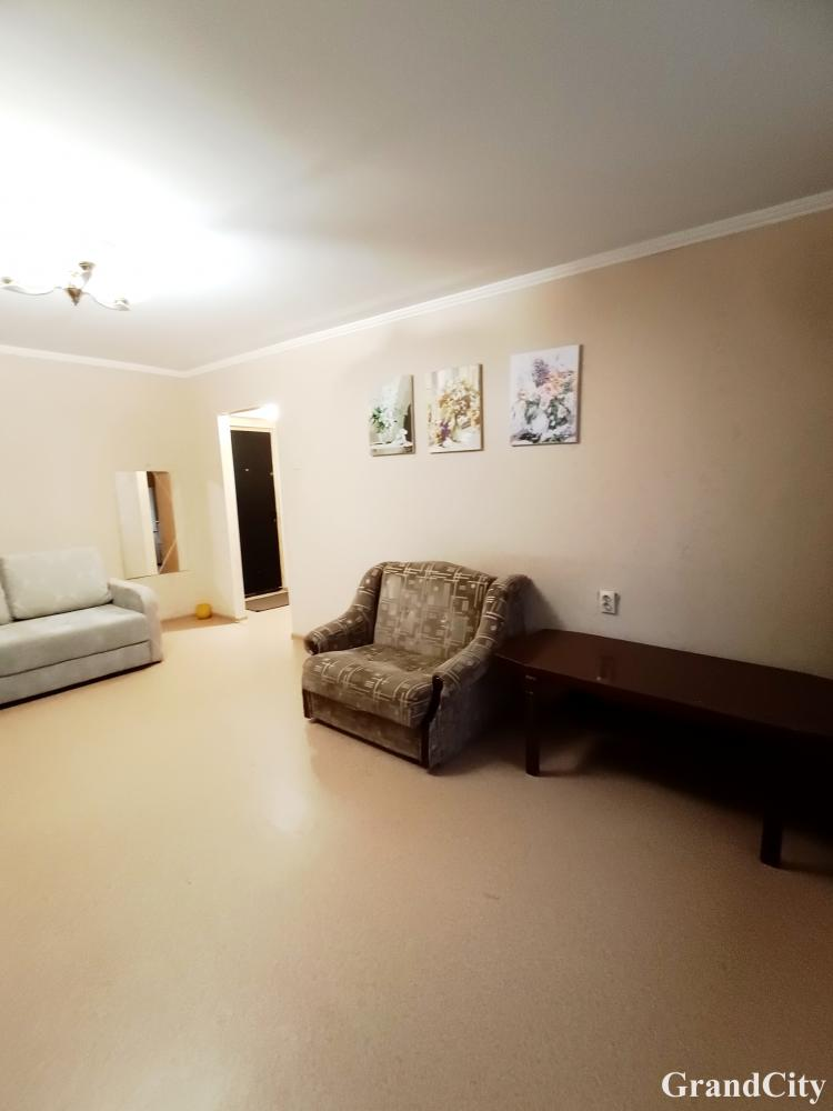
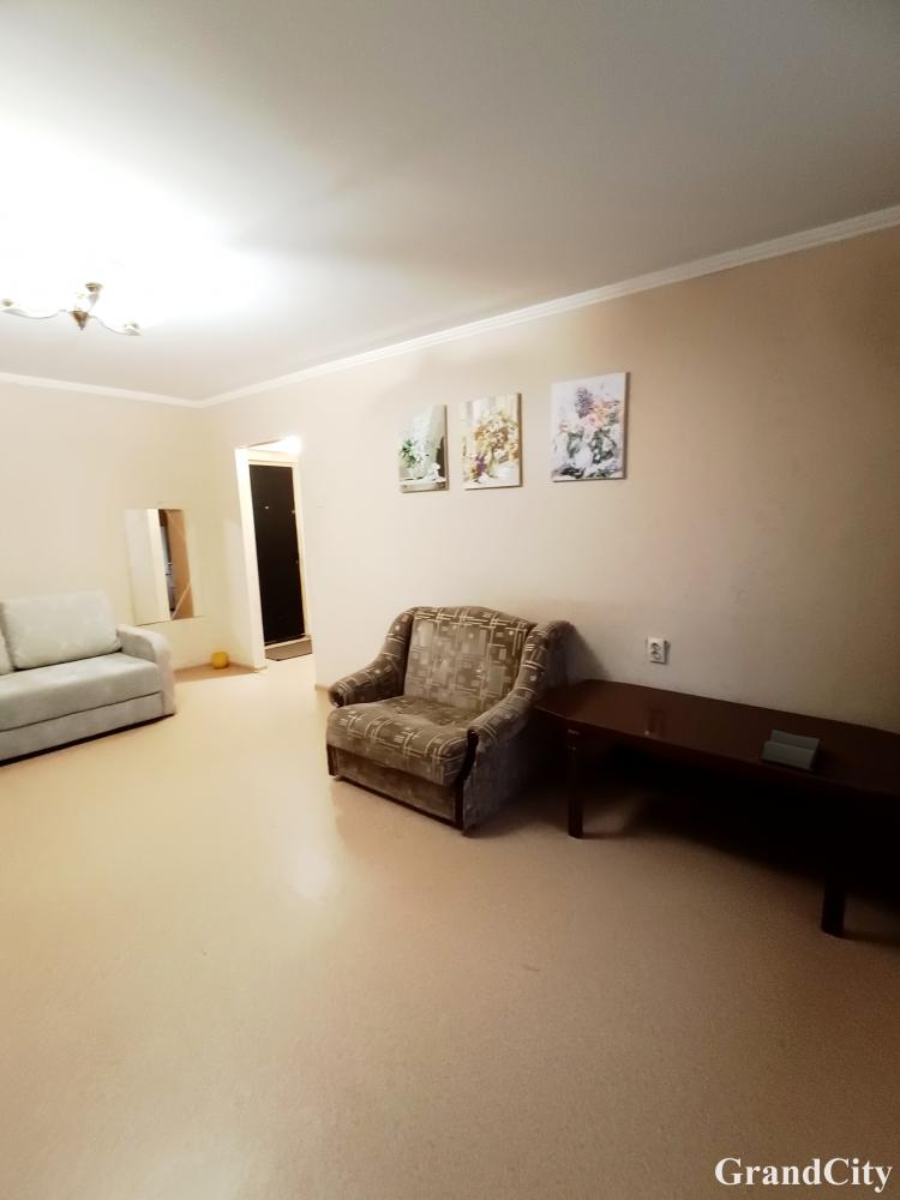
+ hardback book (791, 746)
